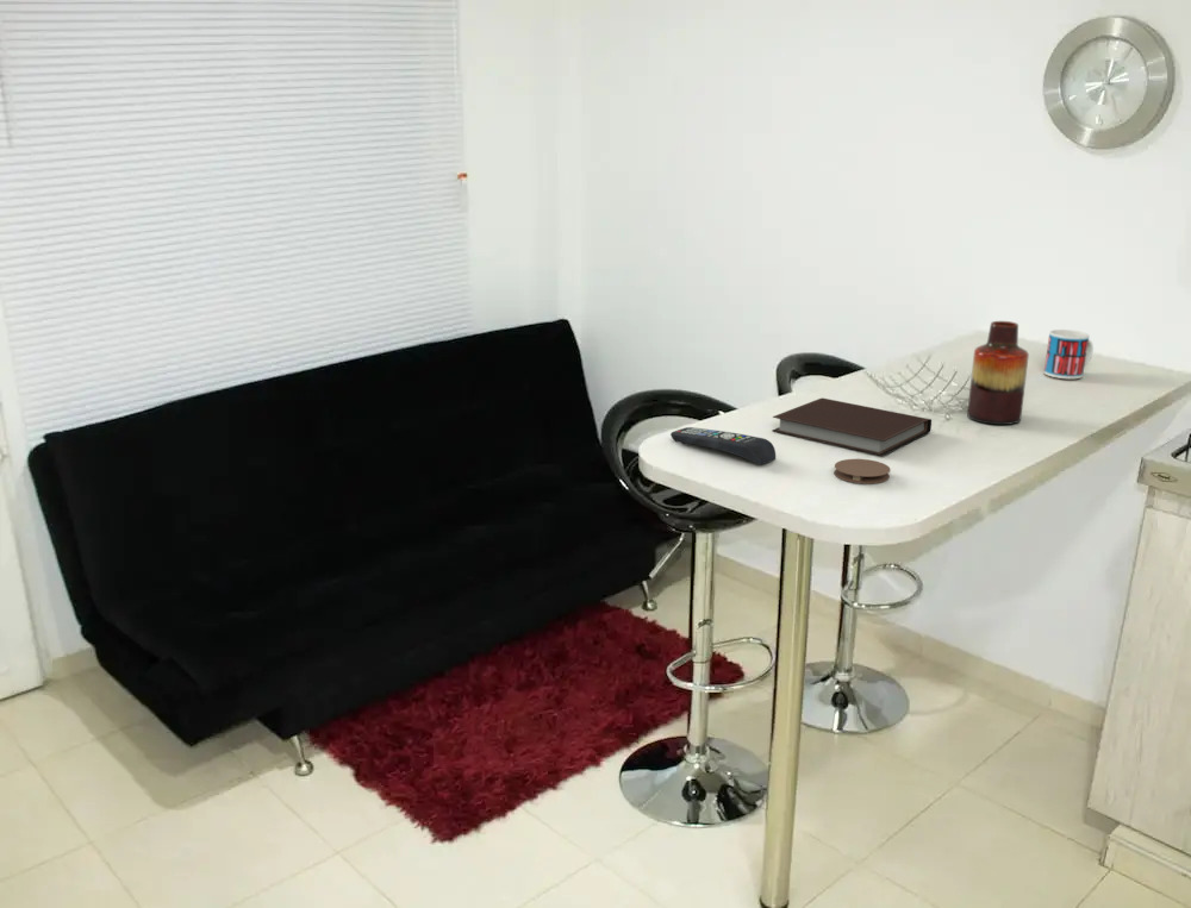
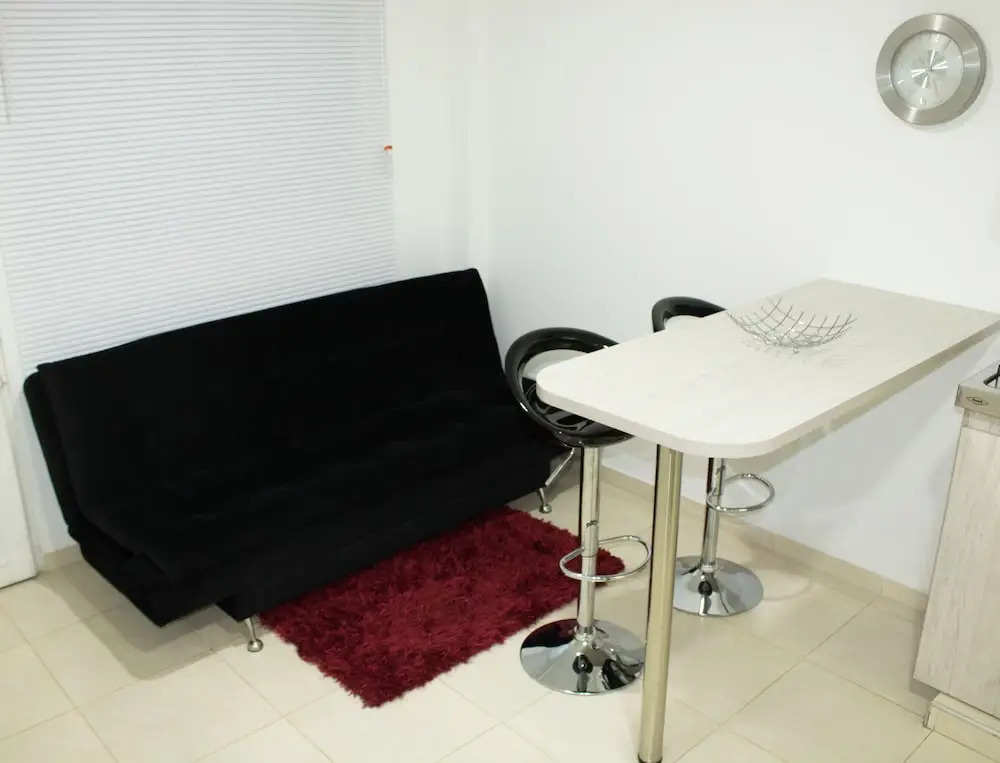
- mug (1068, 352)
- notebook (852, 424)
- vase (998, 370)
- coaster (861, 470)
- remote control (722, 442)
